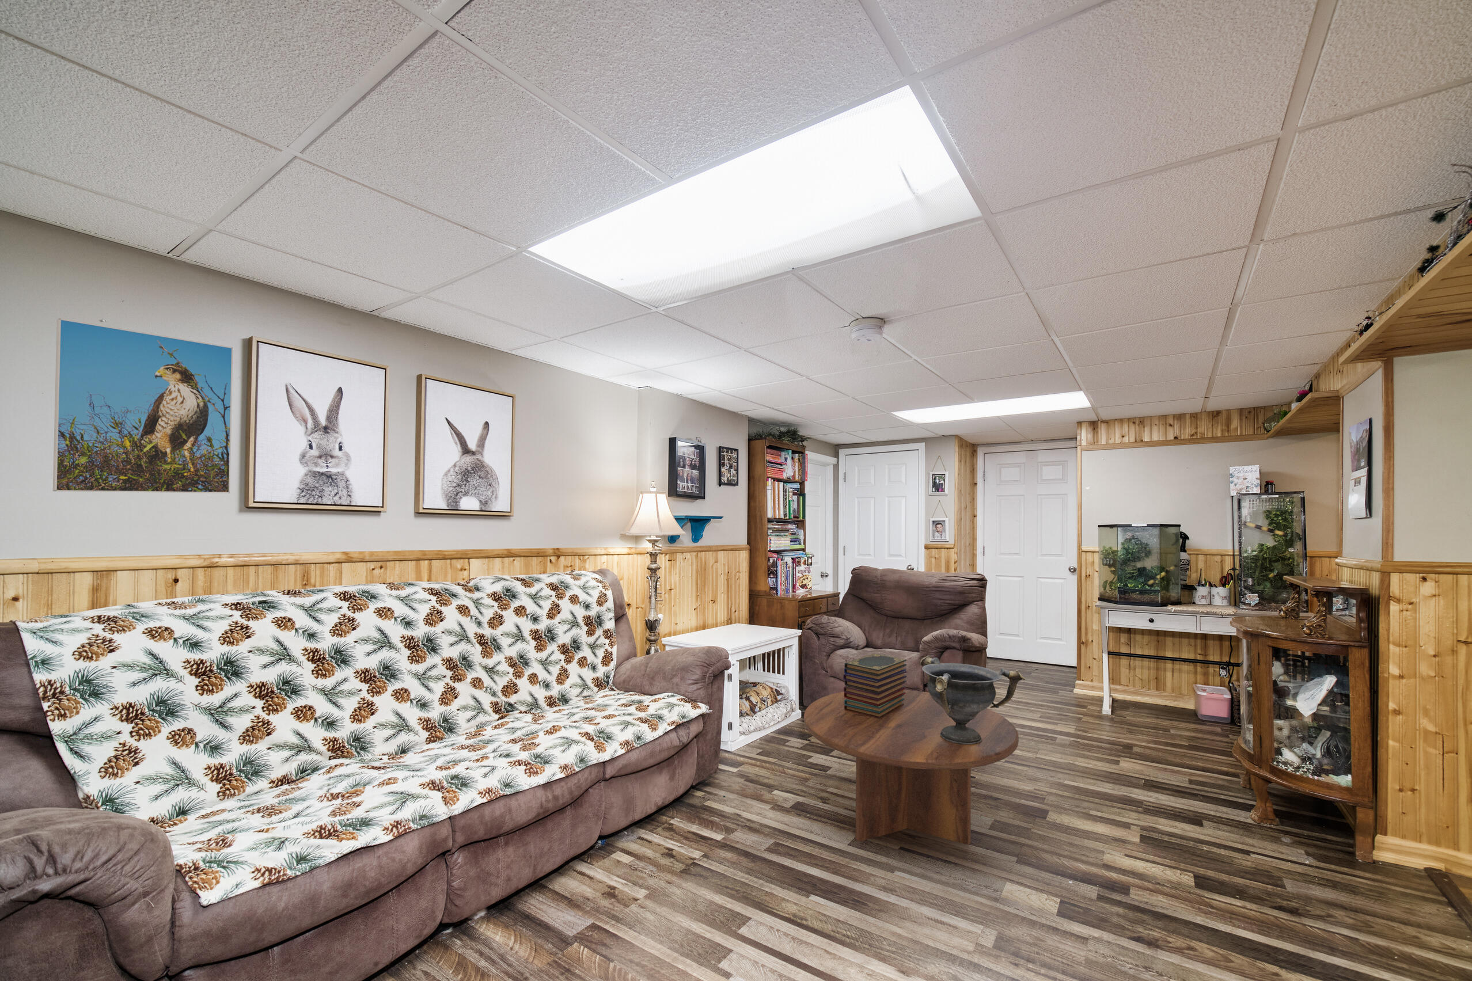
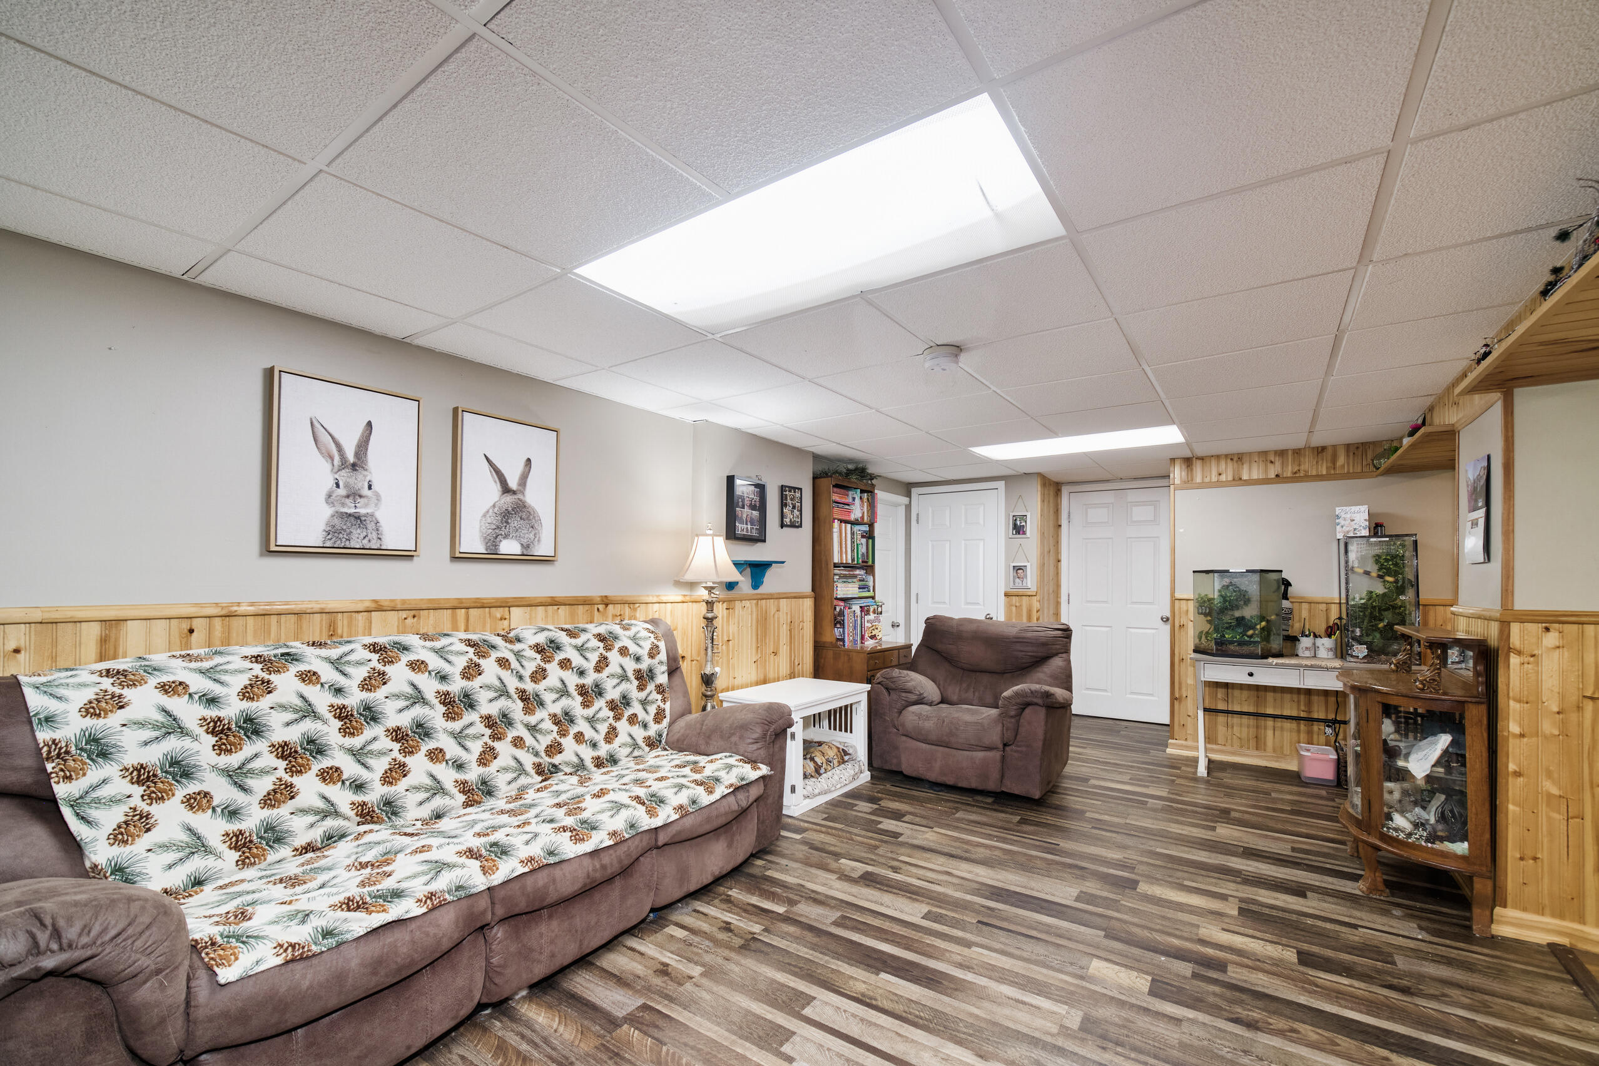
- decorative bowl (953, 701)
- coffee table (906, 772)
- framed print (150, 414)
- book stack (875, 684)
